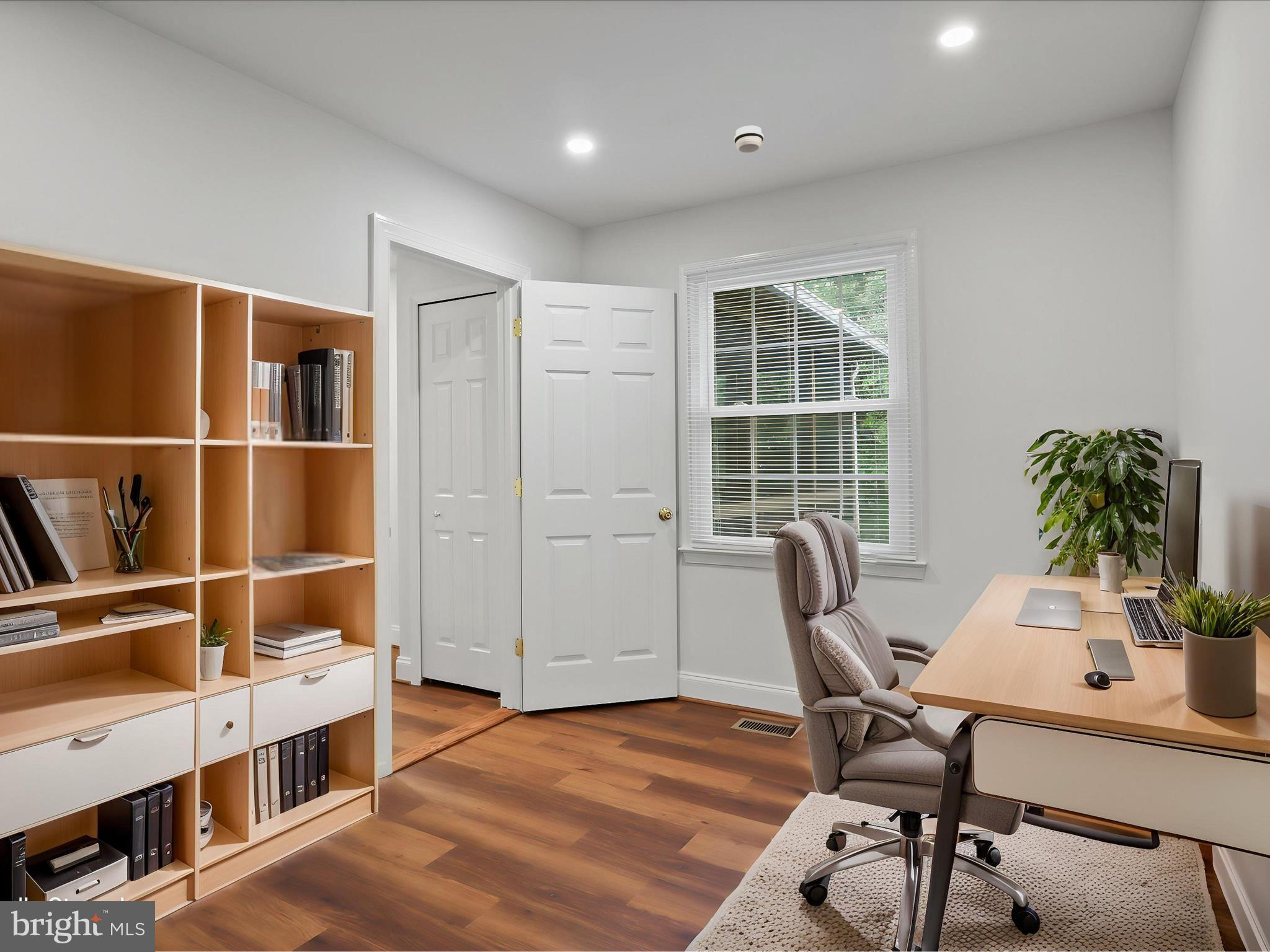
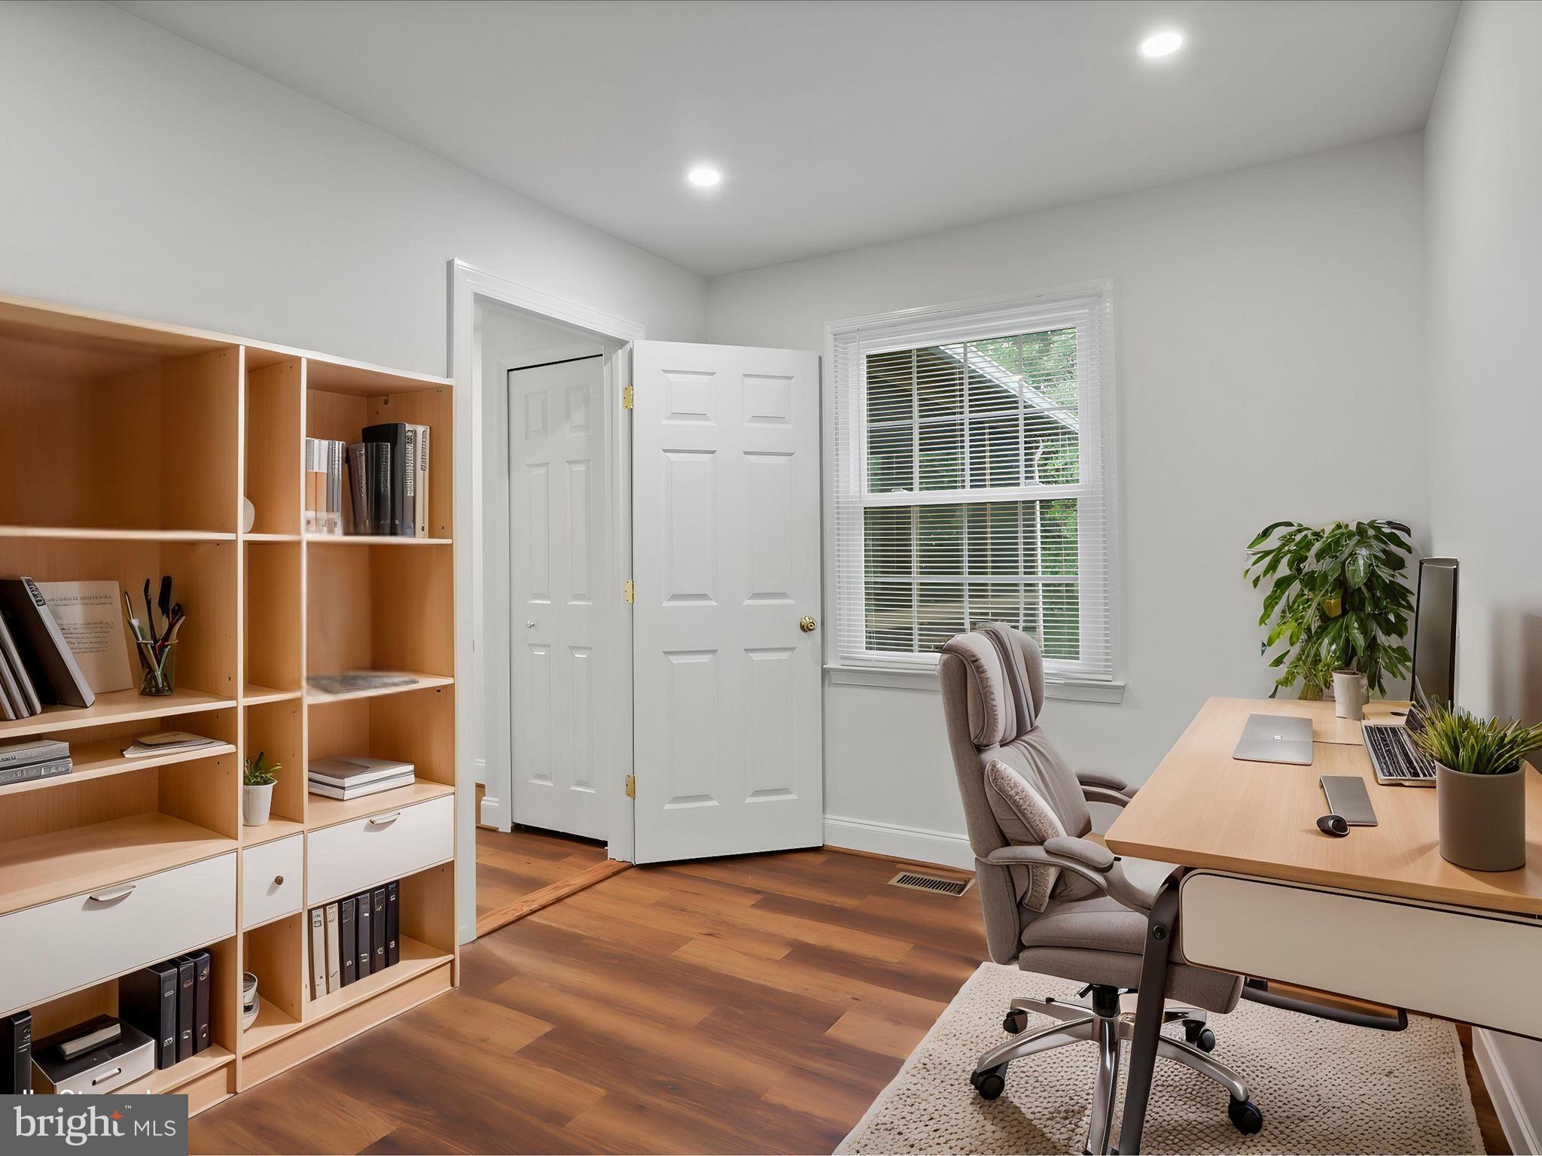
- smoke detector (748, 139)
